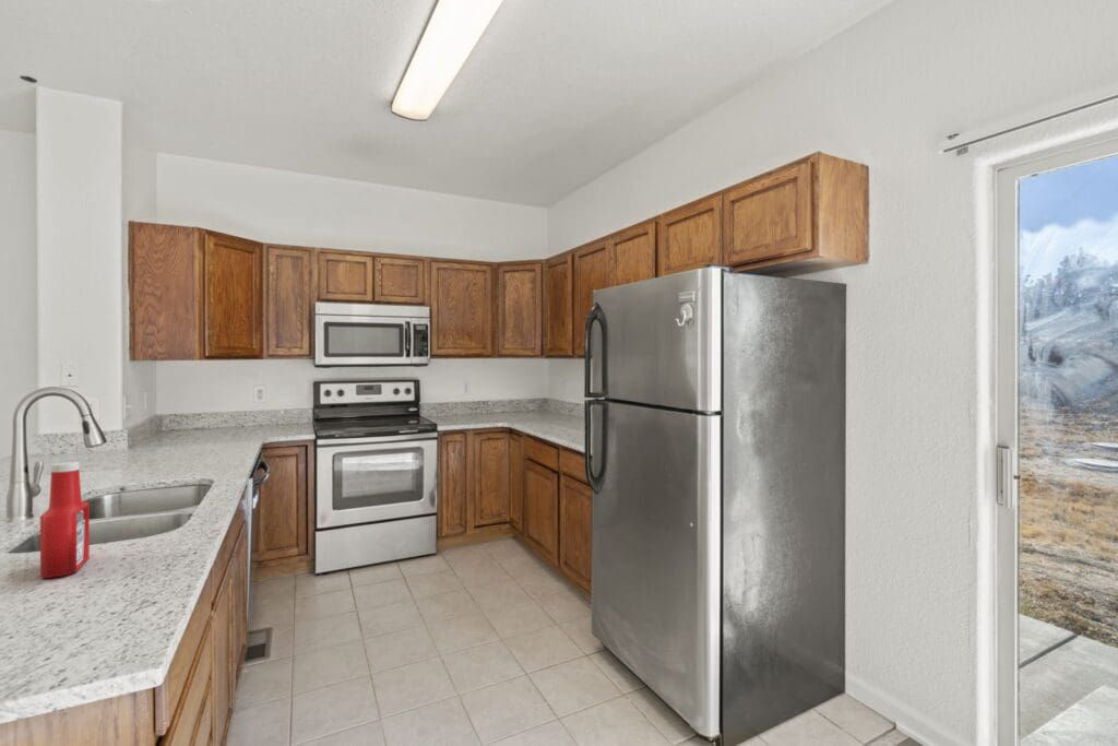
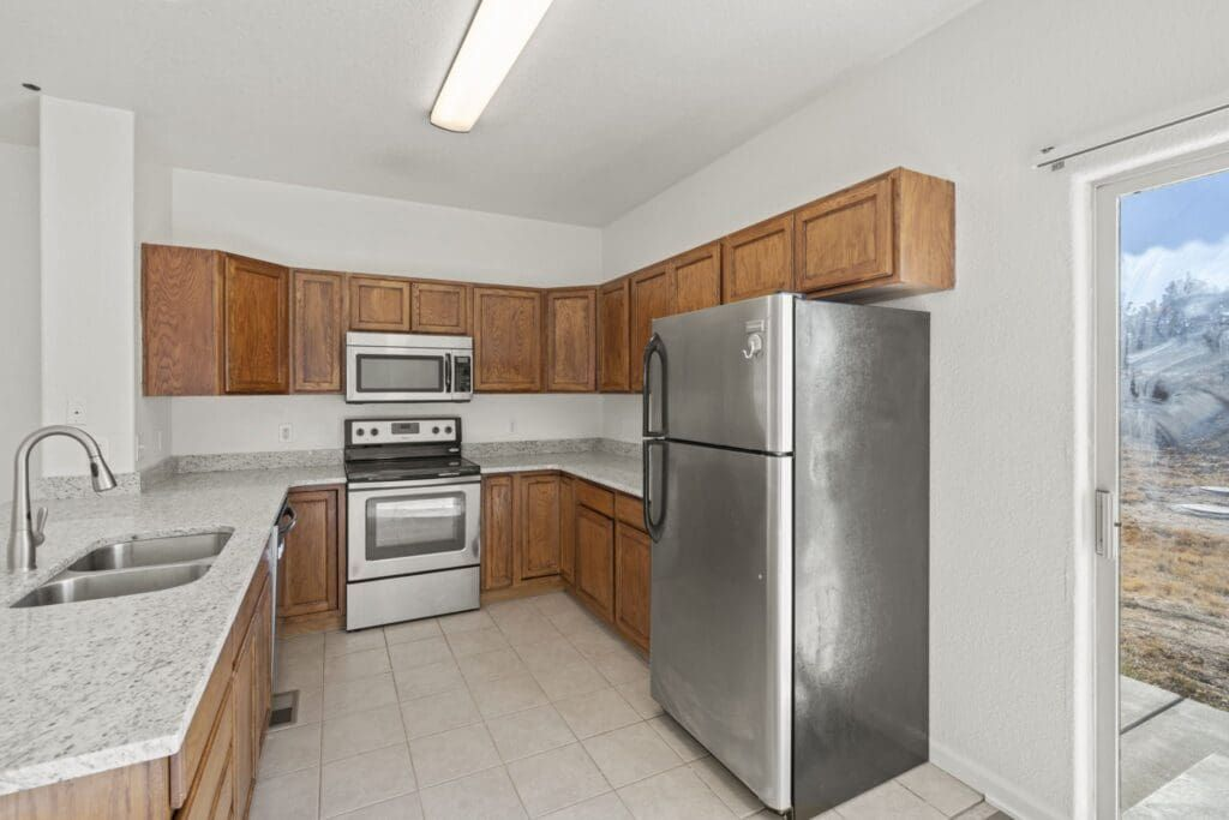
- soap bottle (66, 514)
